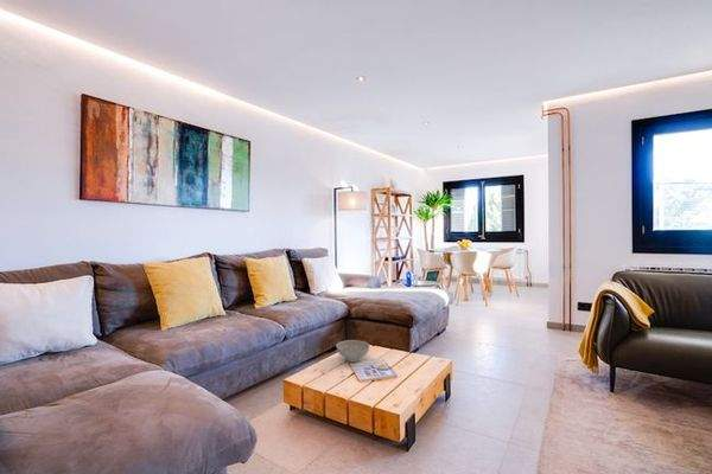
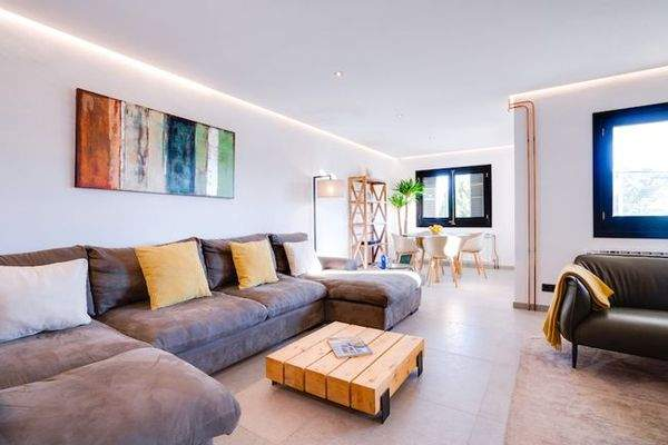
- decorative bowl (352, 352)
